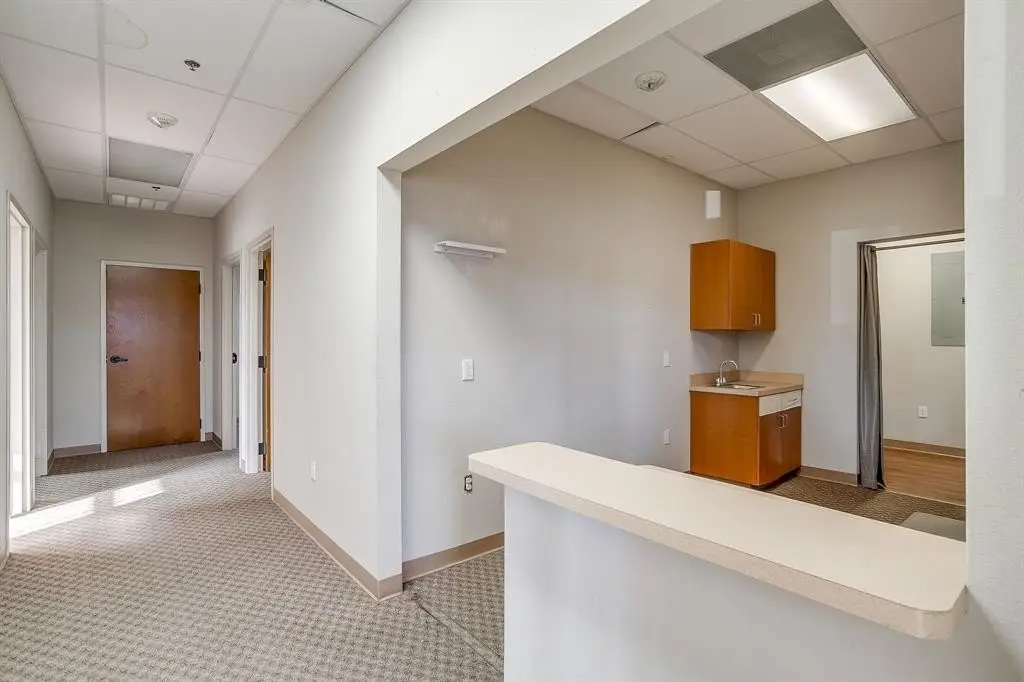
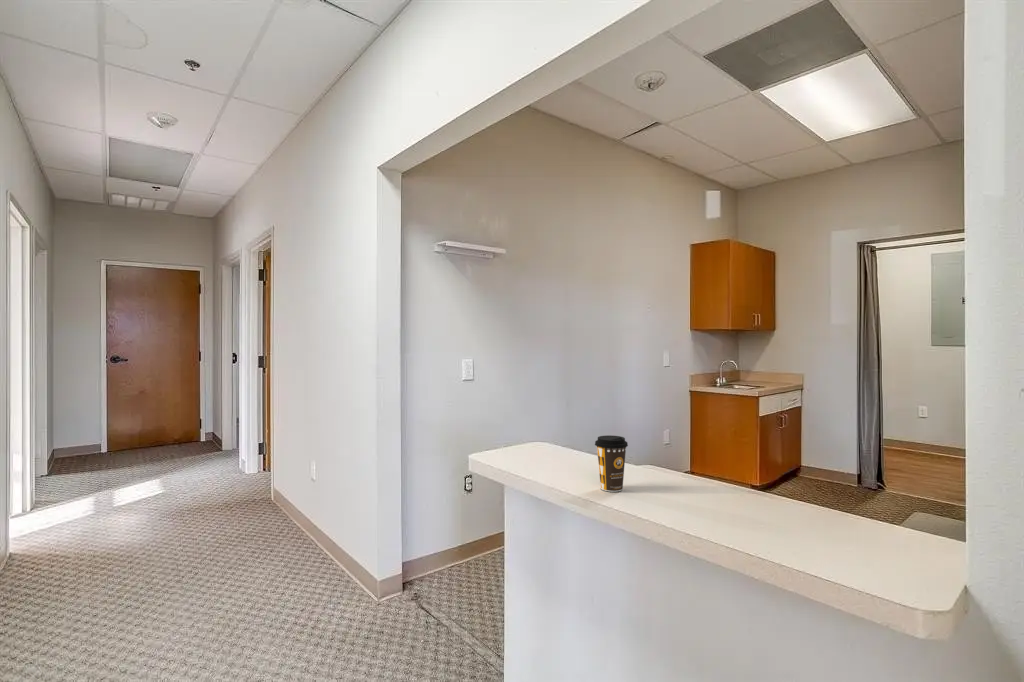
+ coffee cup (611, 463)
